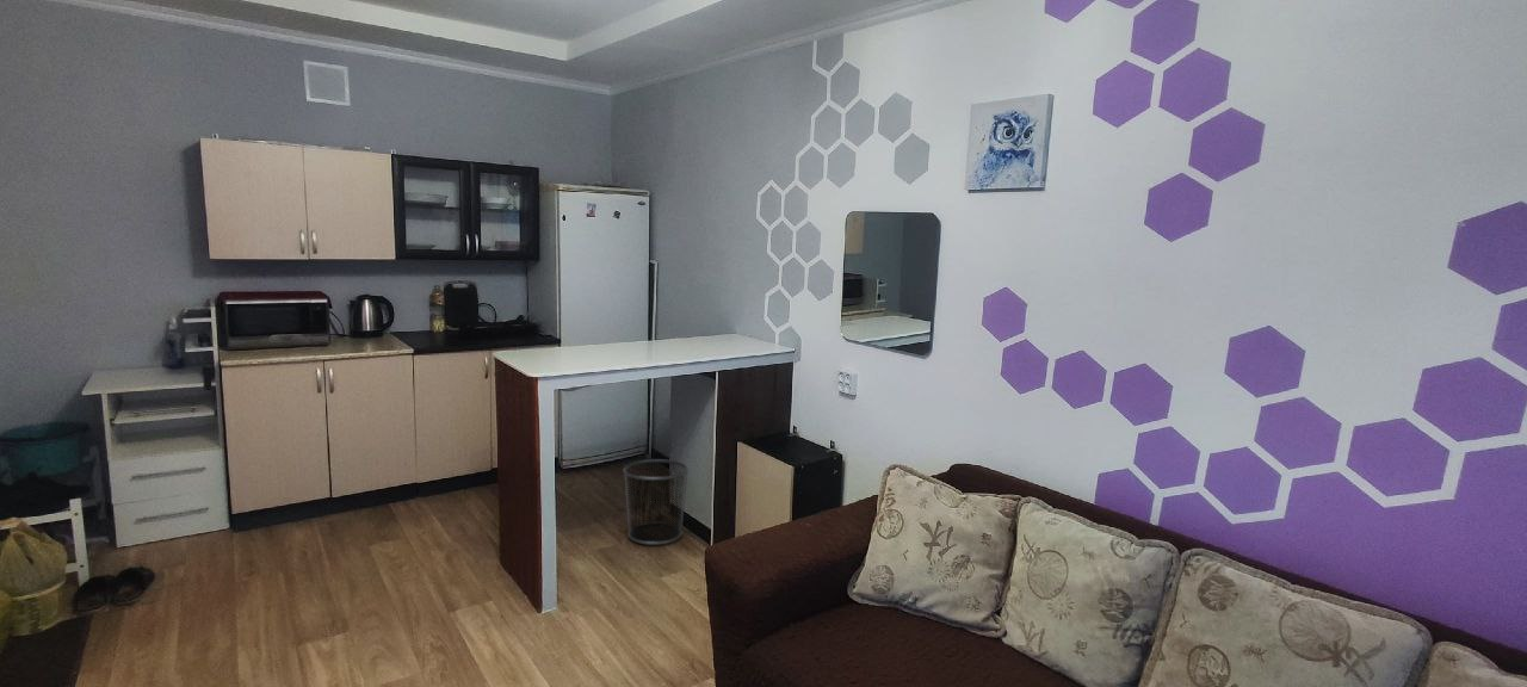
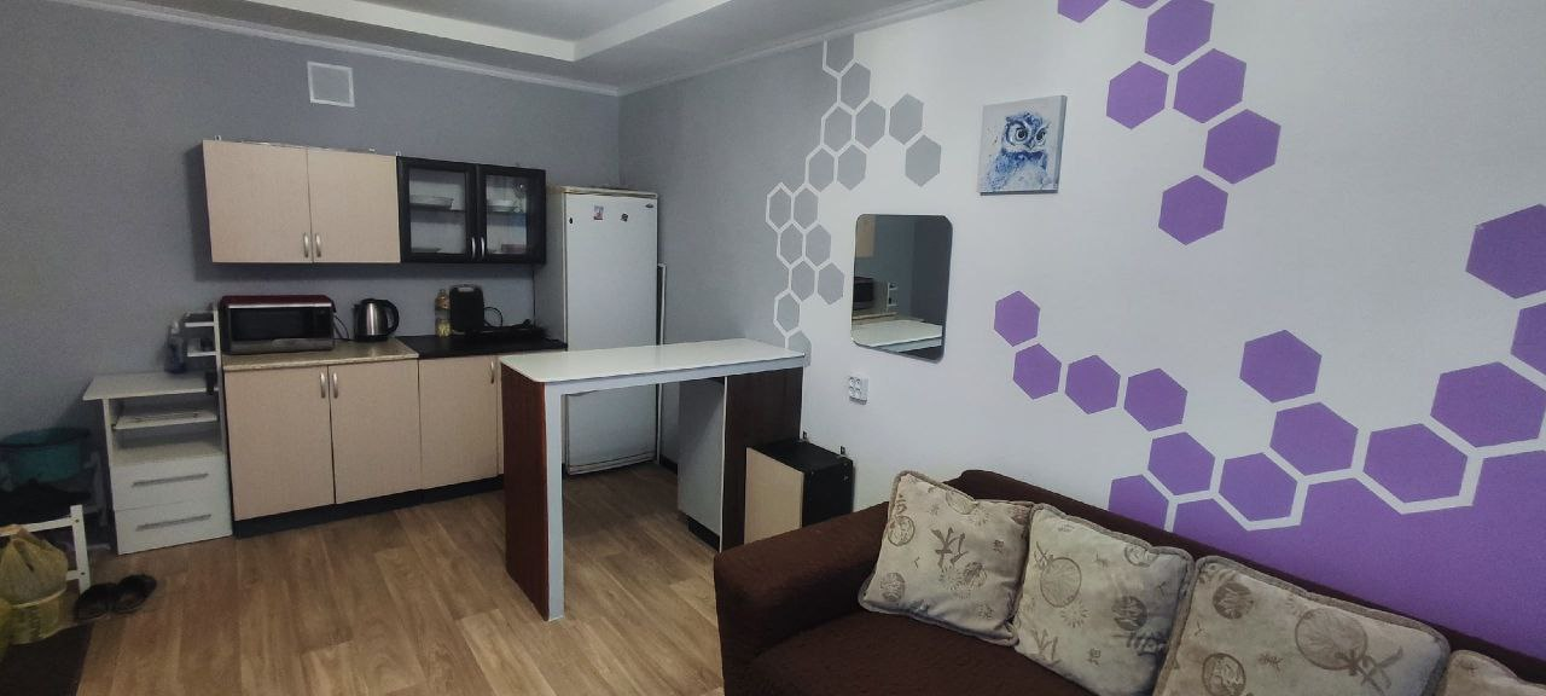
- waste bin (654, 501)
